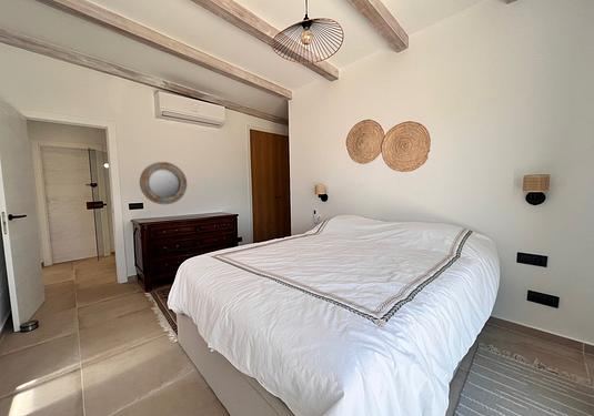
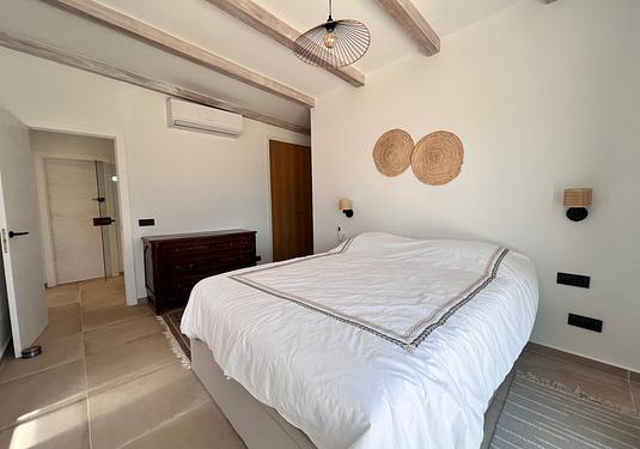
- home mirror (164, 183)
